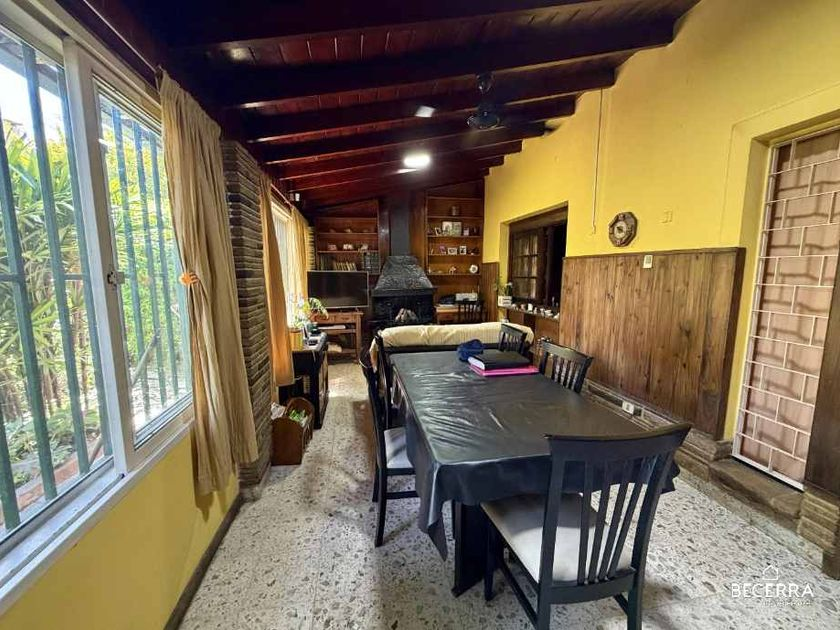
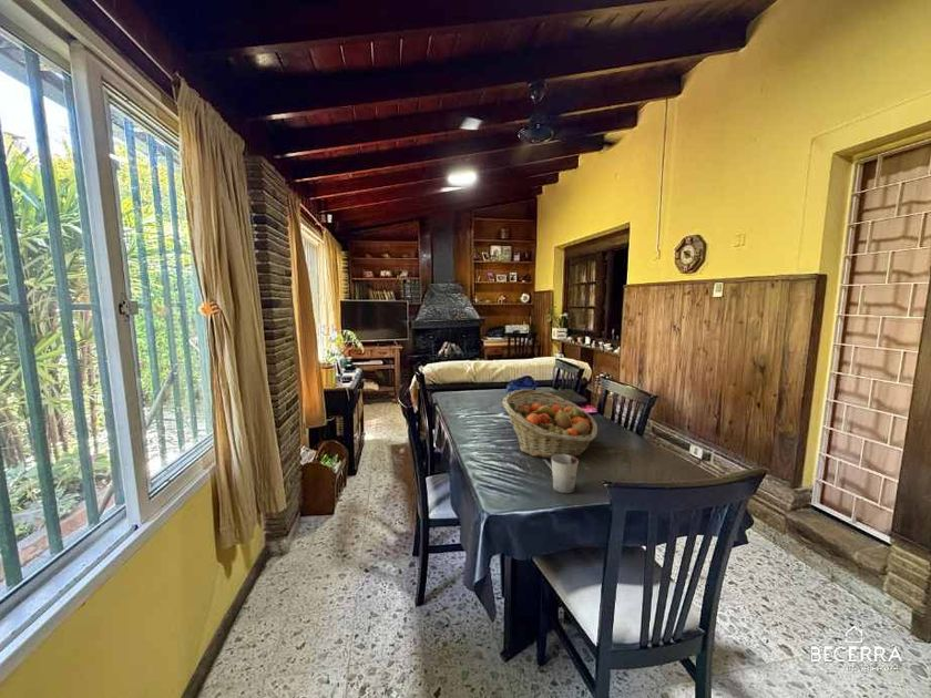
+ cup (565, 472)
+ fruit basket (550, 421)
